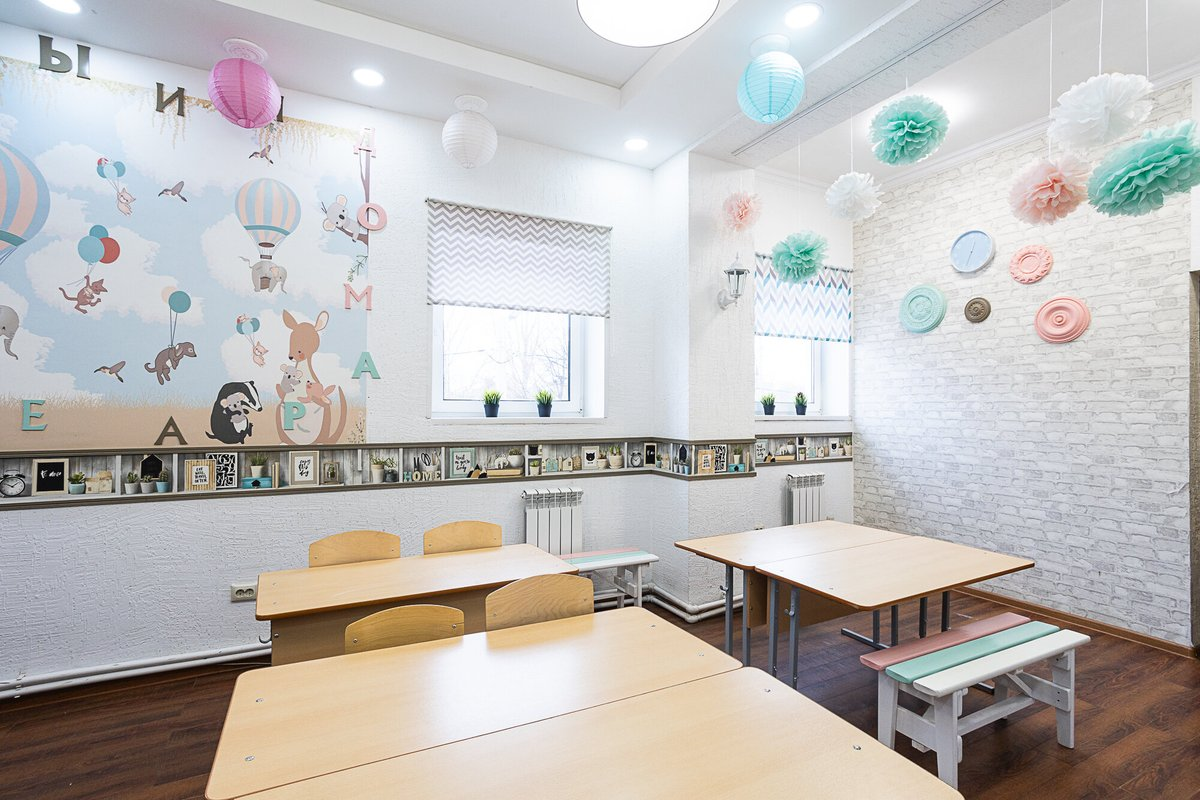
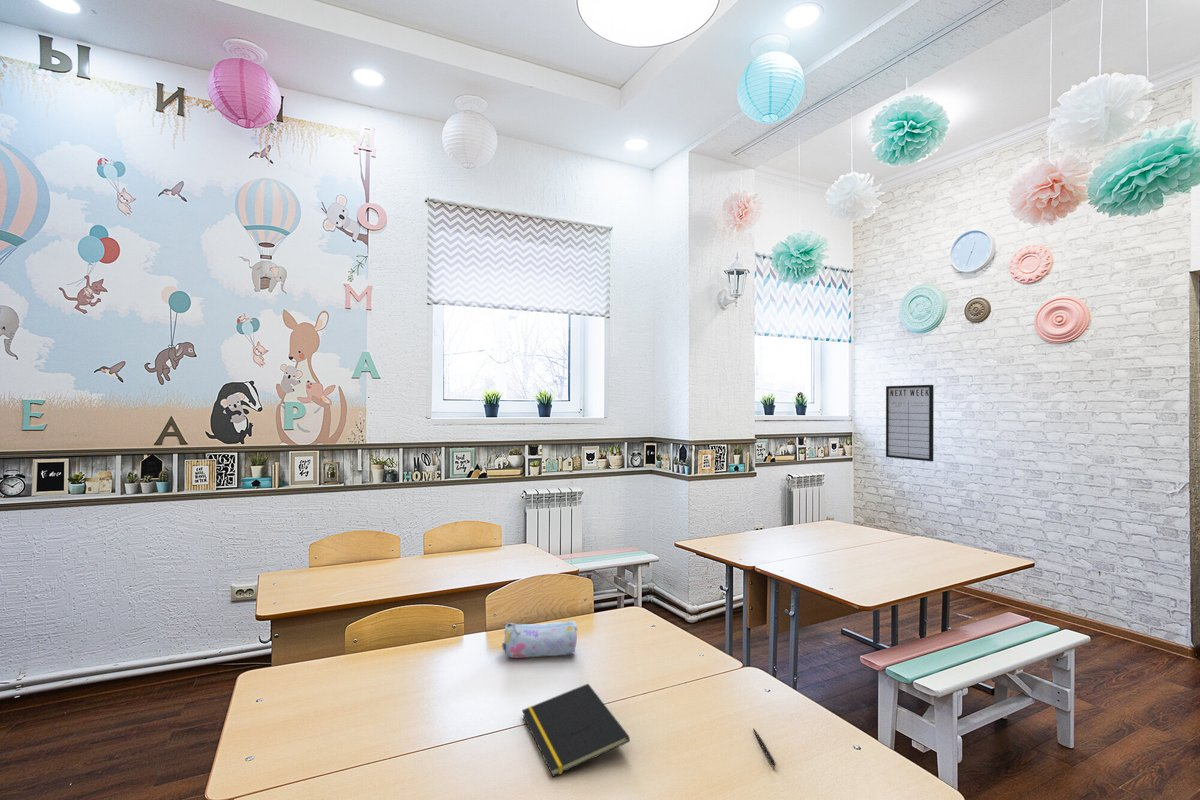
+ notepad (572, 725)
+ pen (763, 744)
+ writing board (908, 422)
+ pencil case (540, 637)
